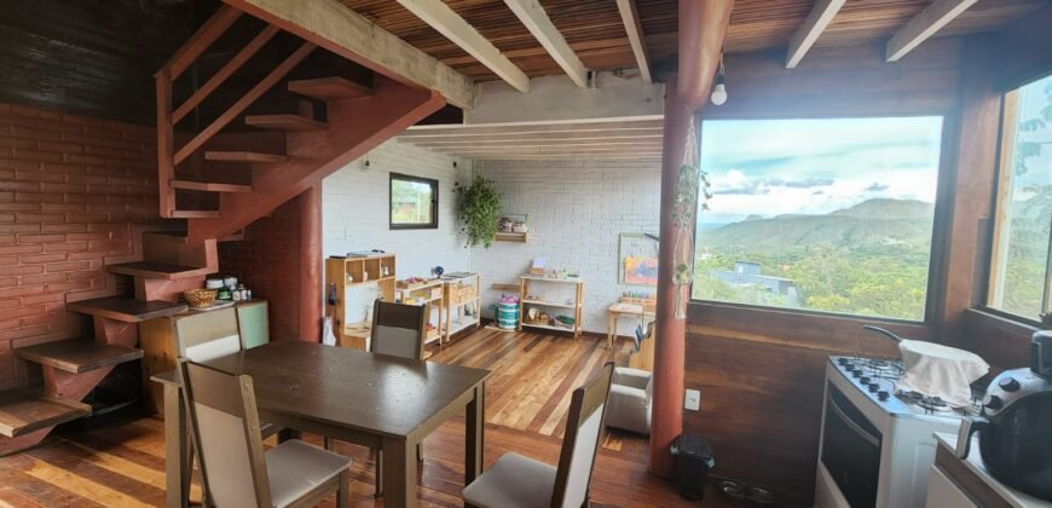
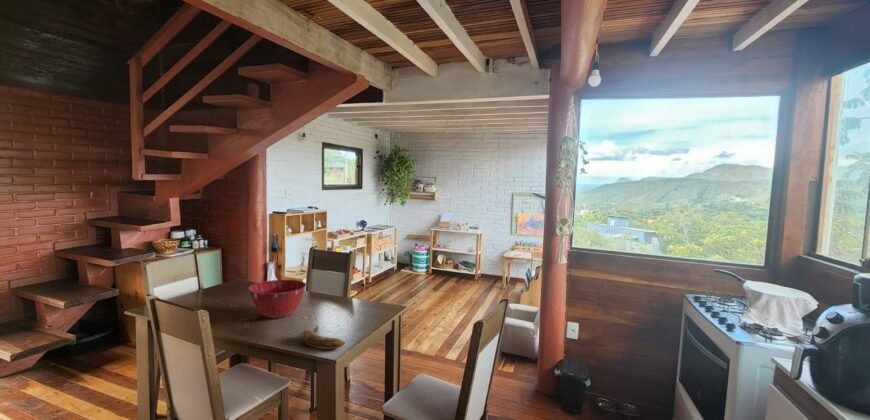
+ mixing bowl (278, 299)
+ banana (321, 336)
